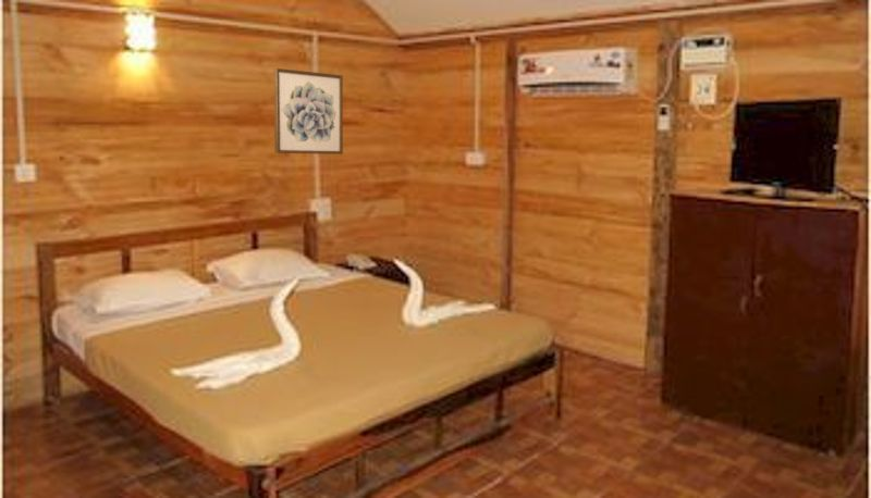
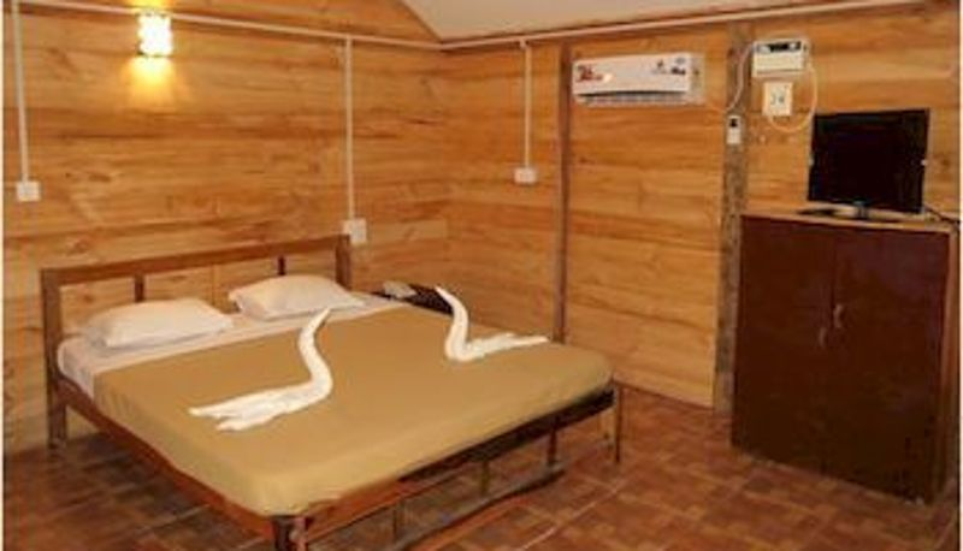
- wall art (309, 113)
